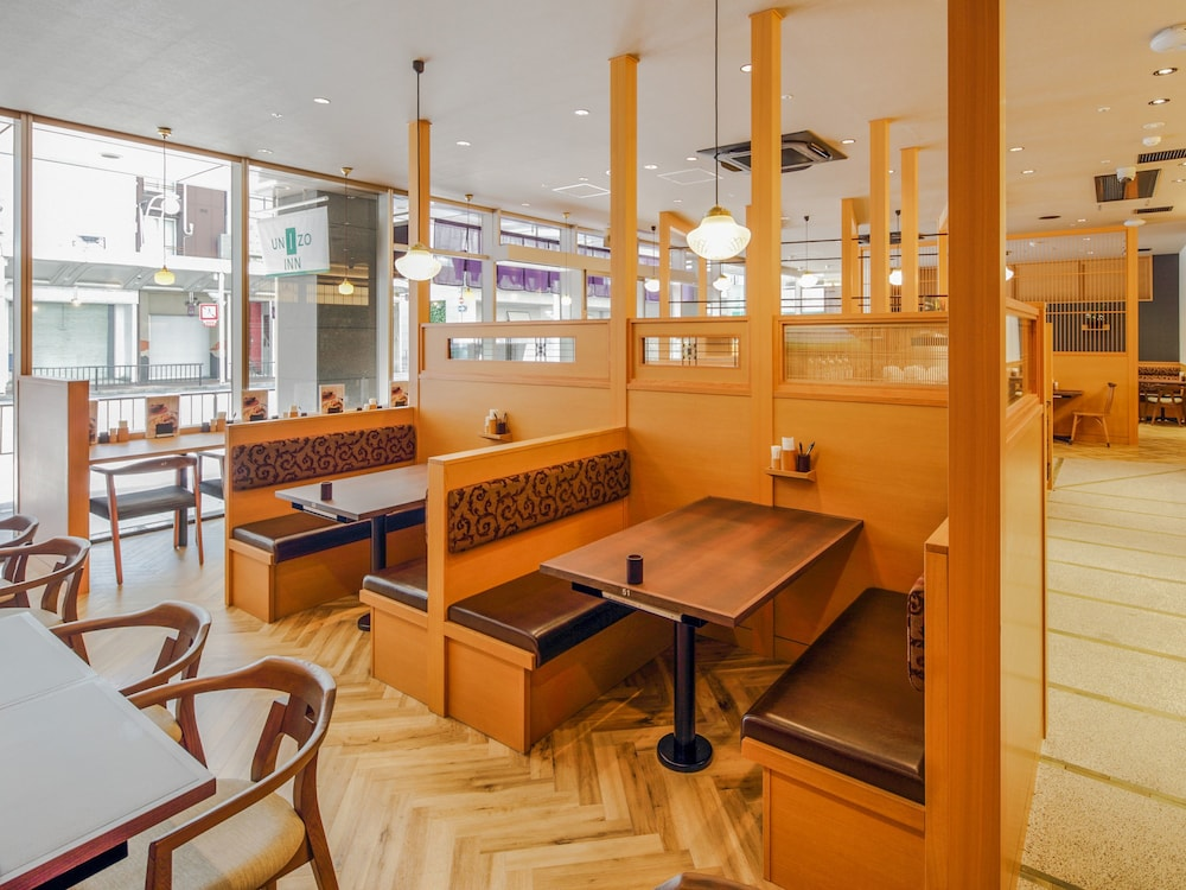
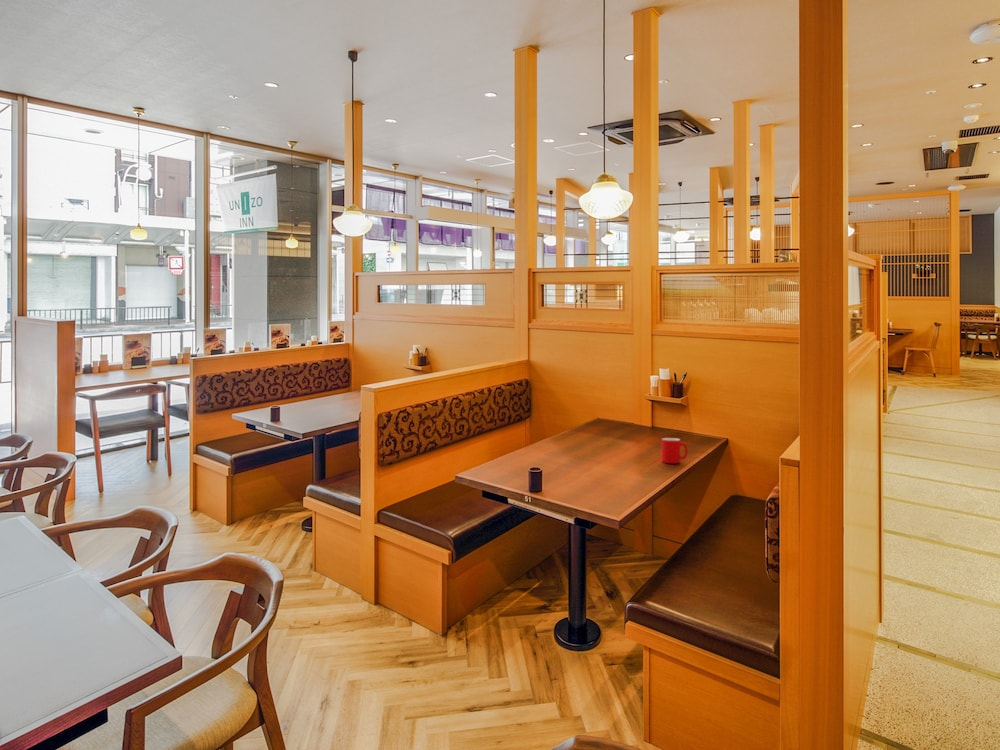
+ cup (674, 450)
